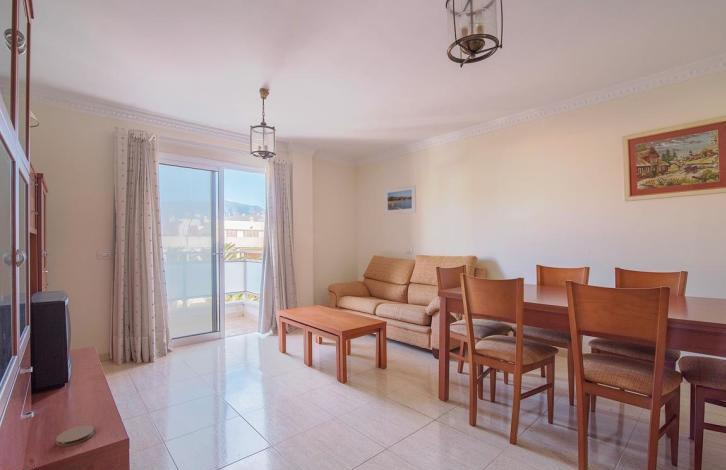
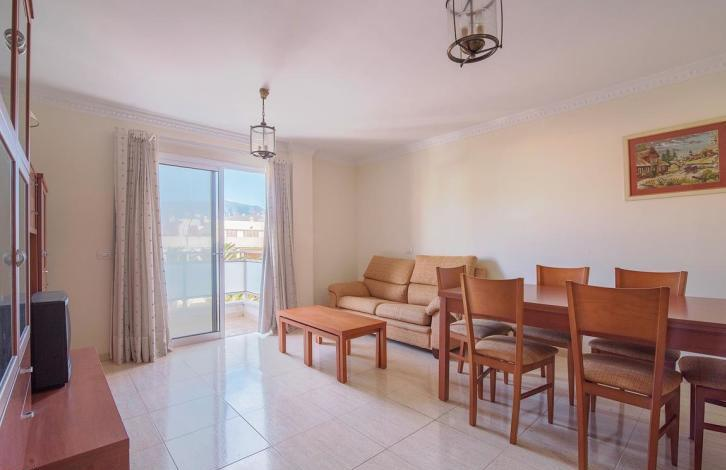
- coaster (75, 435)
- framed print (399, 200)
